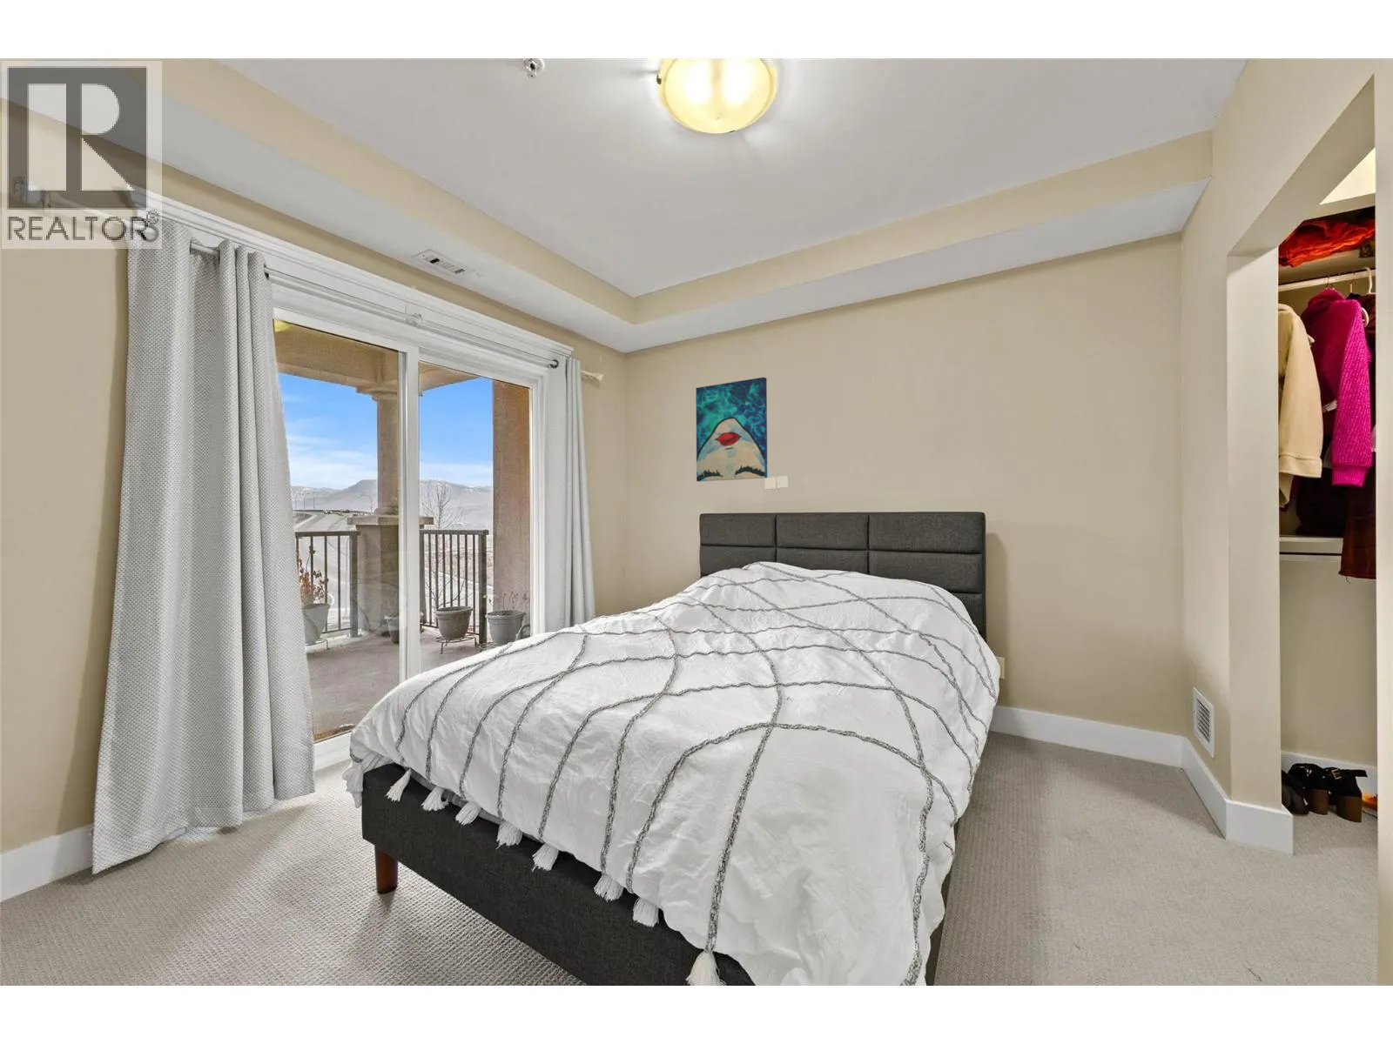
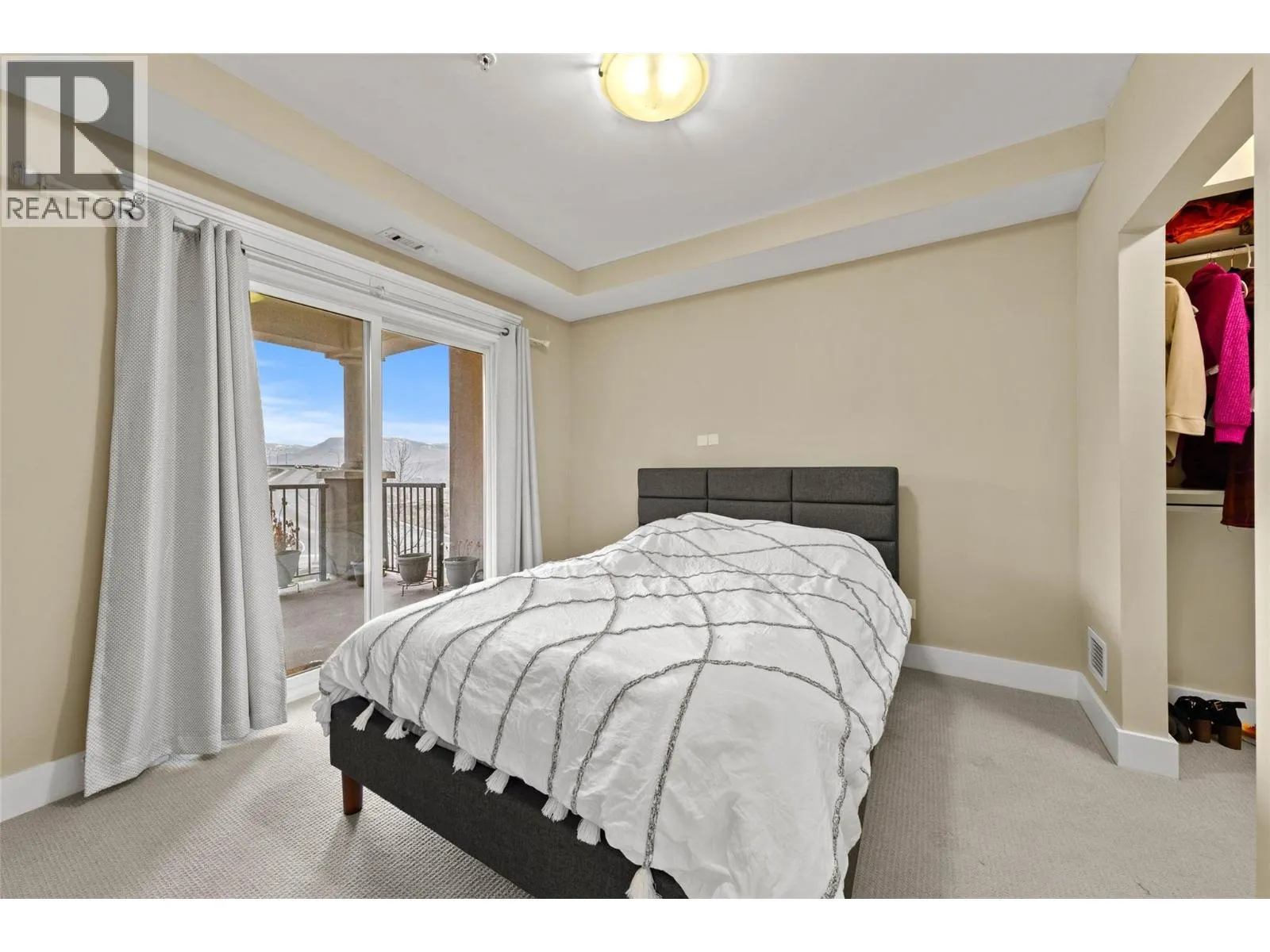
- wall art (731, 431)
